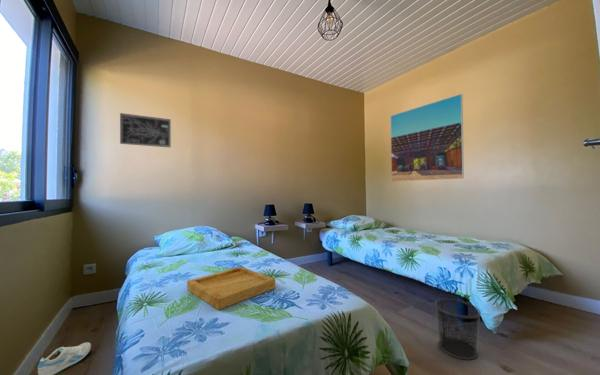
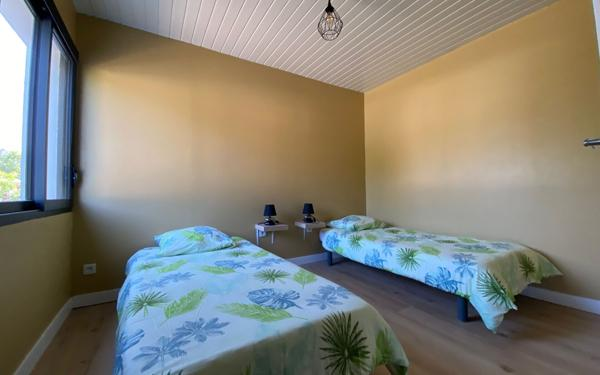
- waste bin (457, 327)
- wall art (146, 131)
- sneaker (66, 354)
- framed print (422, 143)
- tray (231, 284)
